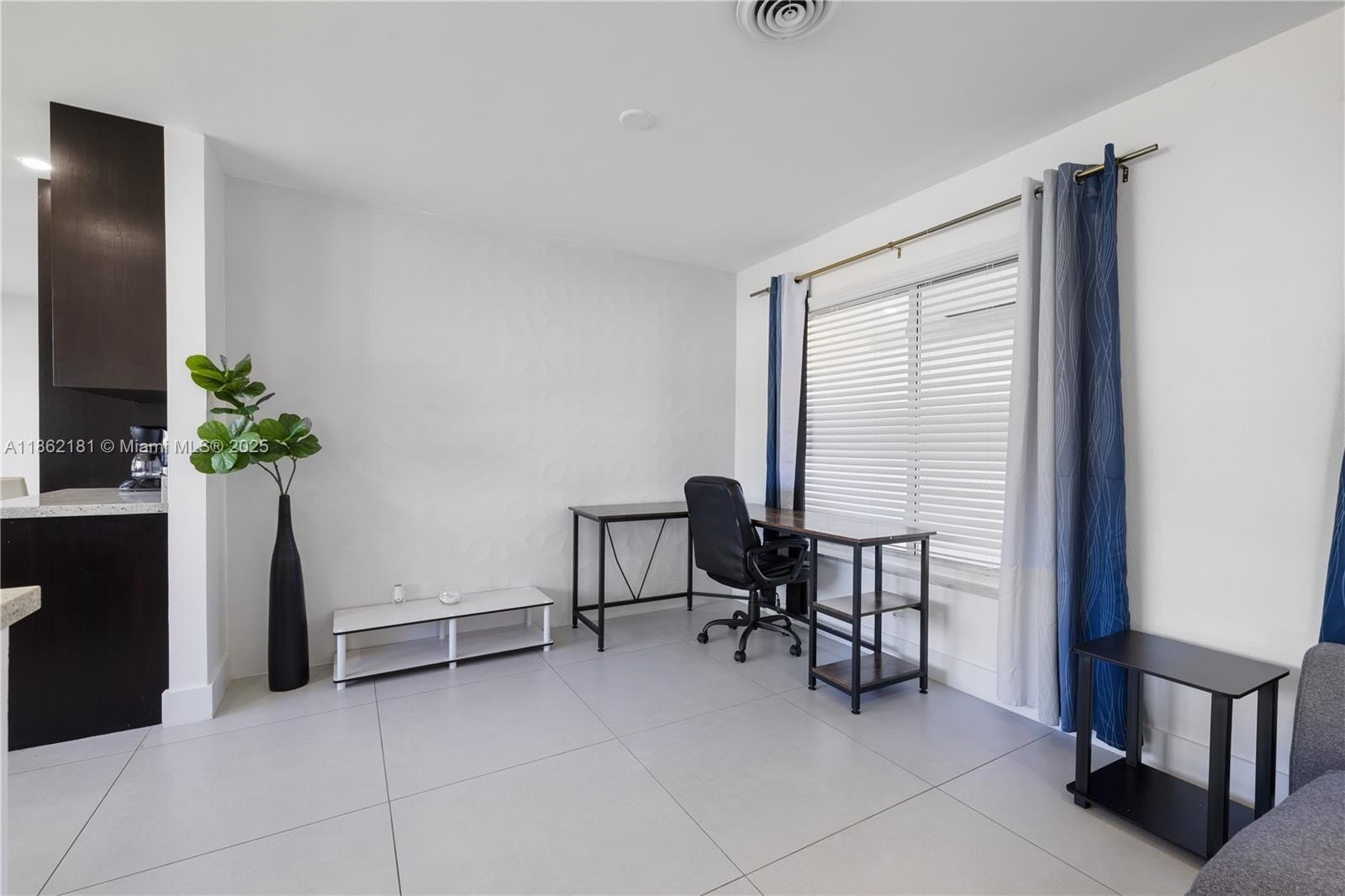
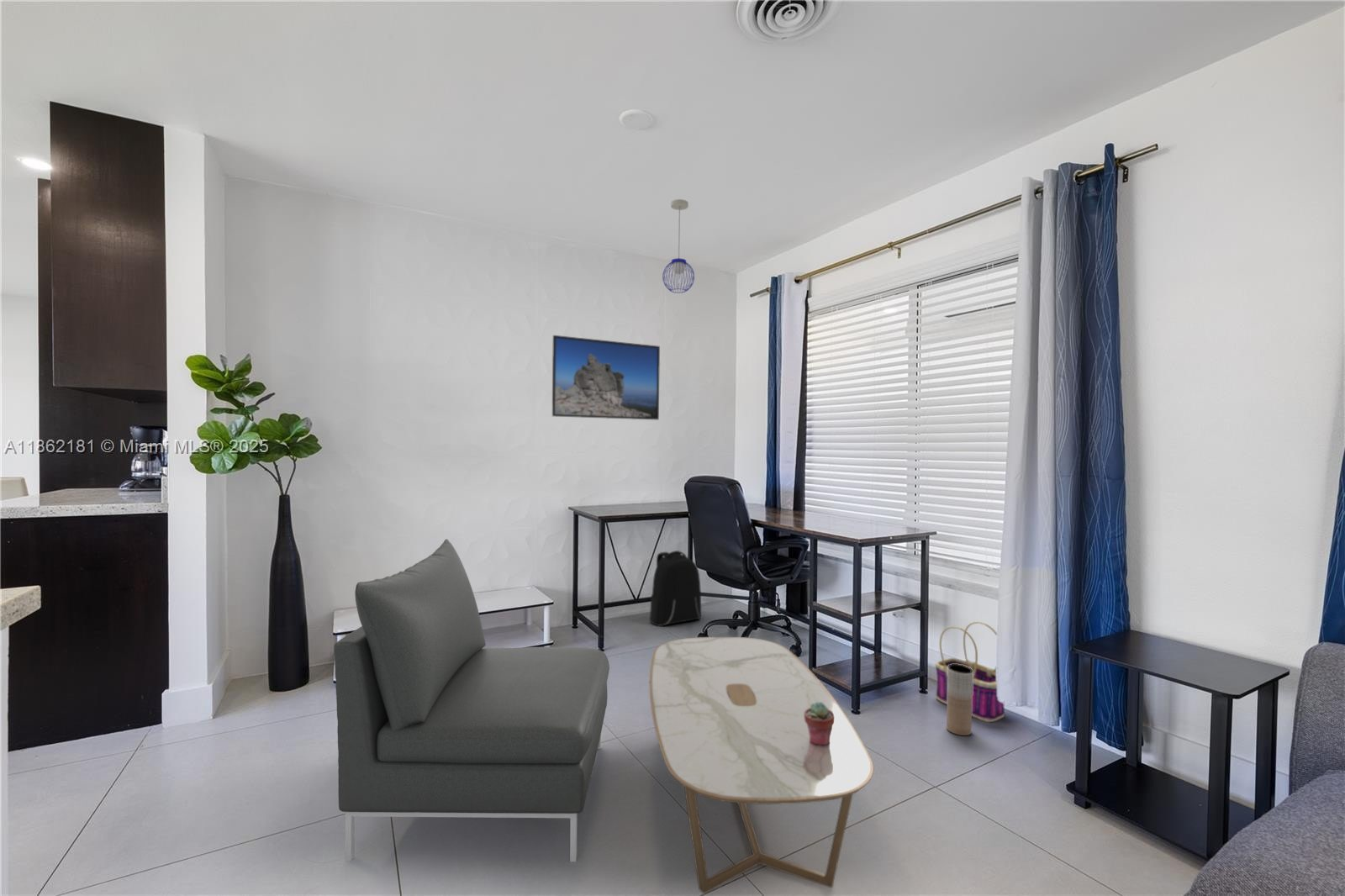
+ coffee table (740, 746)
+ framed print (608, 379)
+ armchair (494, 677)
+ pendant light (678, 247)
+ potted succulent (819, 720)
+ backpack (672, 585)
+ basket (970, 666)
+ vase (959, 699)
